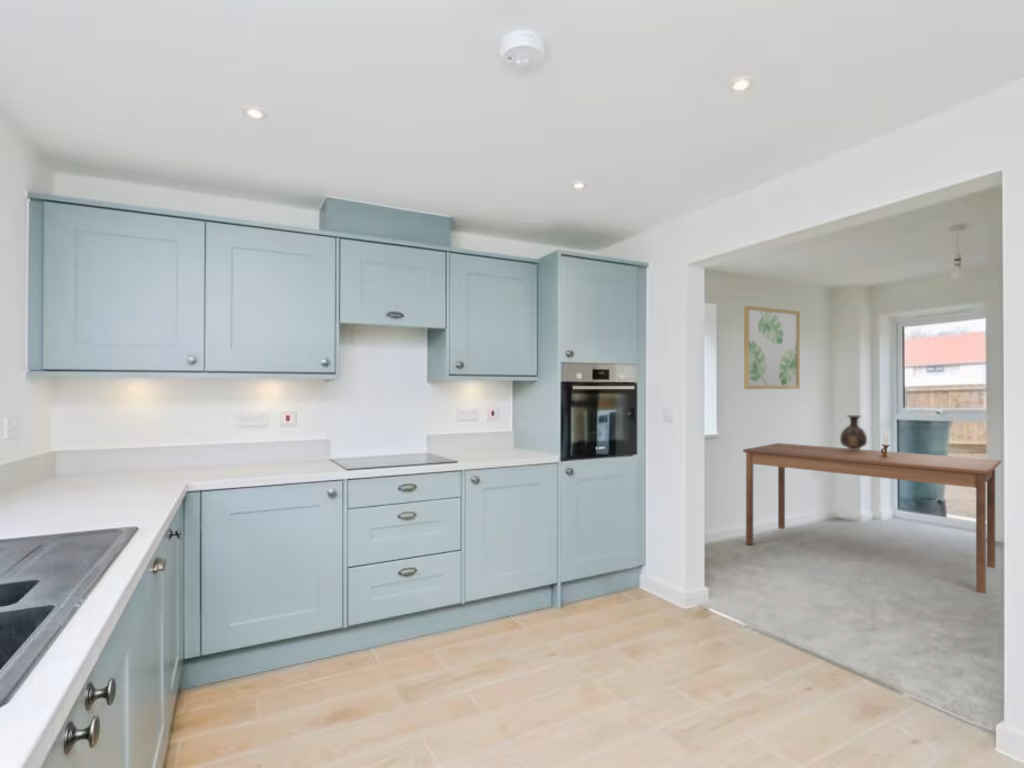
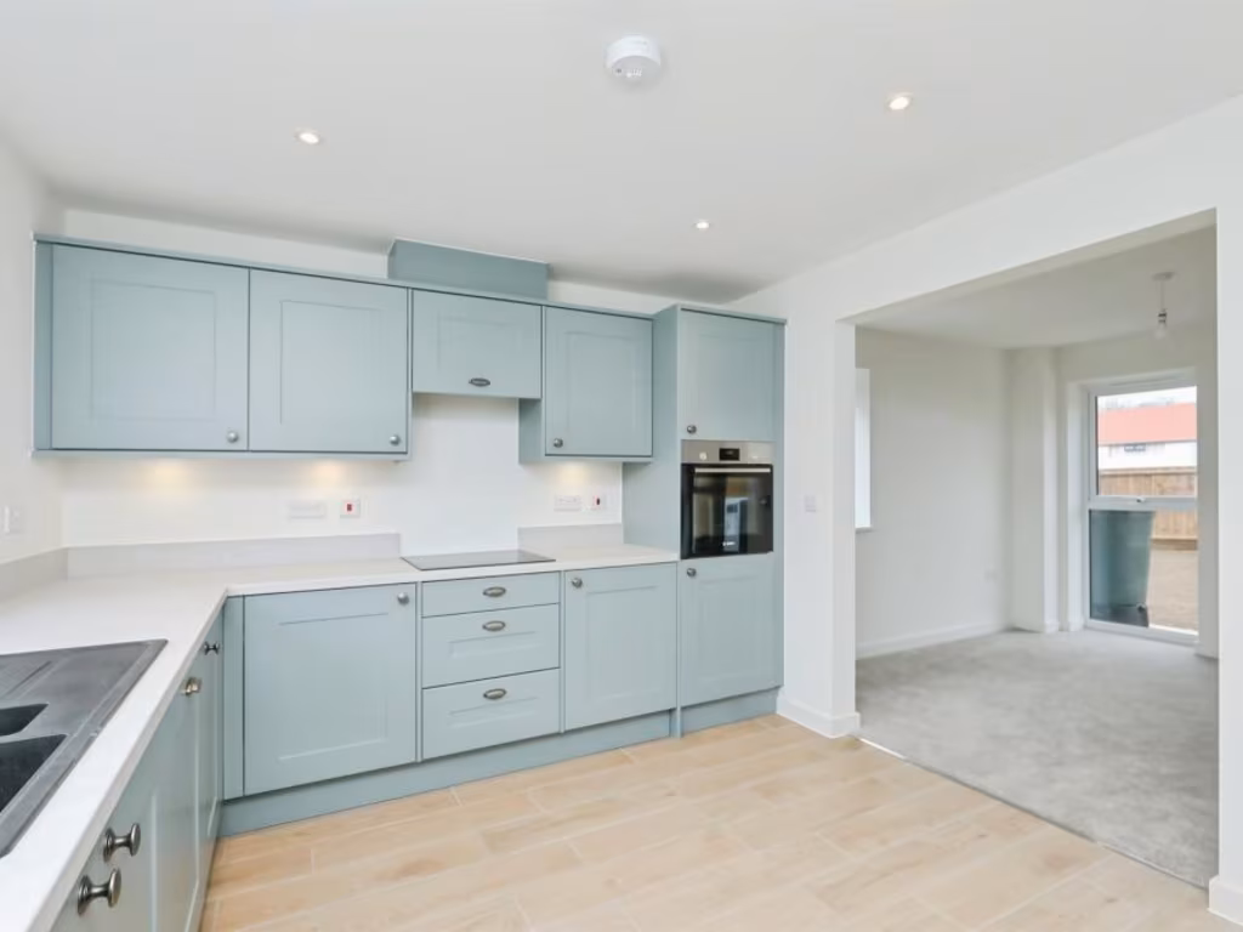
- dining table (862, 475)
- candlestick (885, 445)
- wall art (772, 348)
- vase (853, 432)
